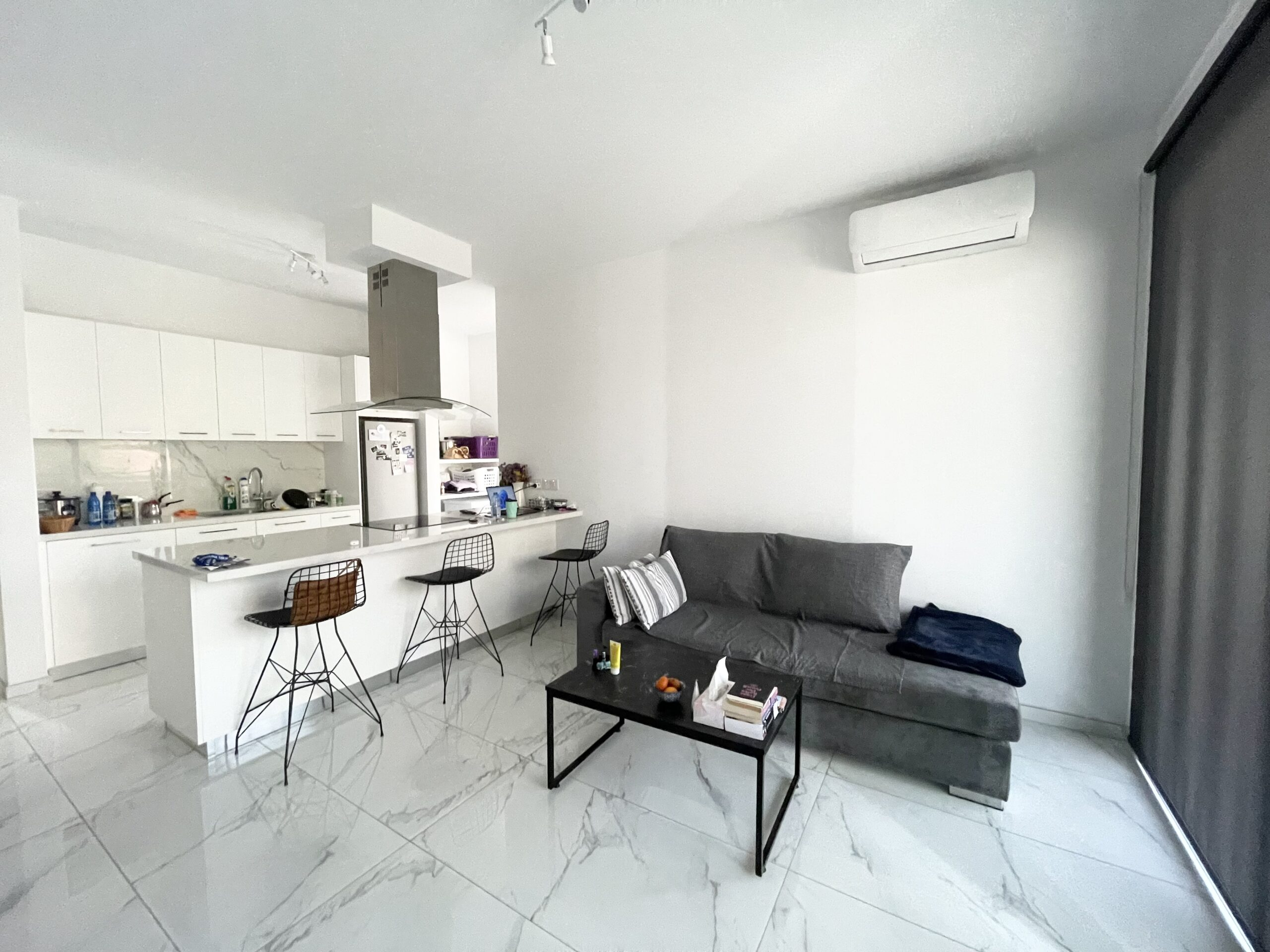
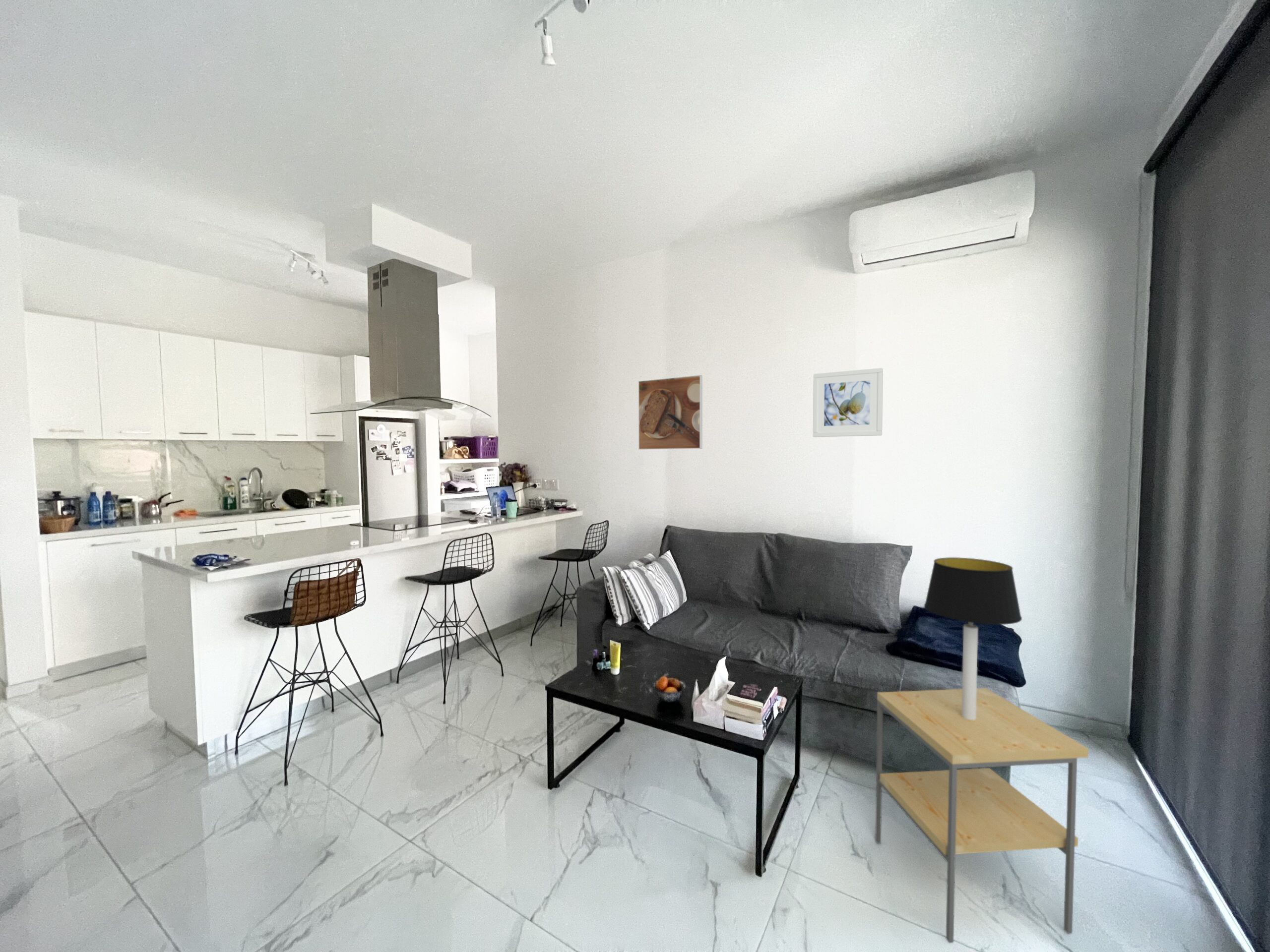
+ table lamp (970, 640)
+ side table (969, 800)
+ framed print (669, 414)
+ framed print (846, 404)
